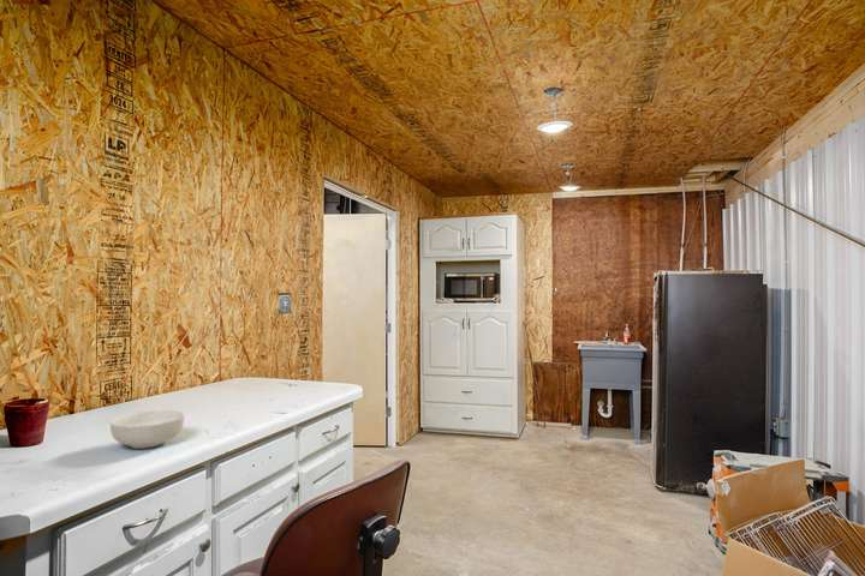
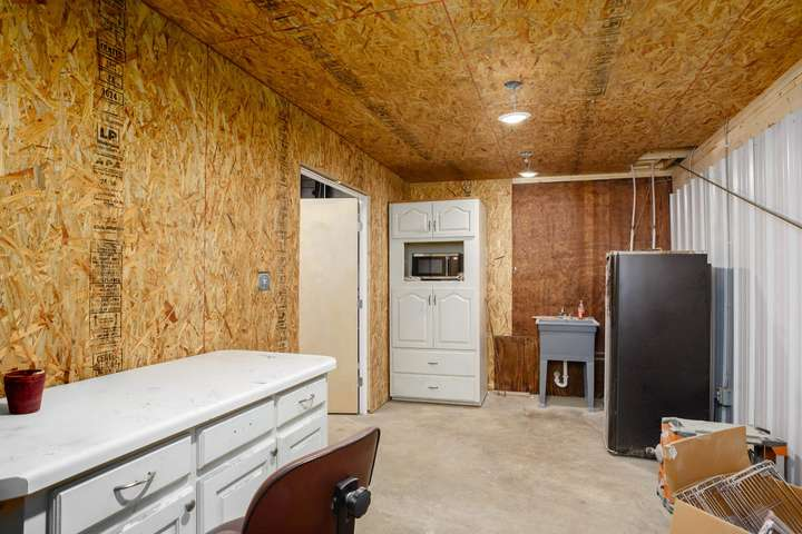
- cereal bowl (148, 430)
